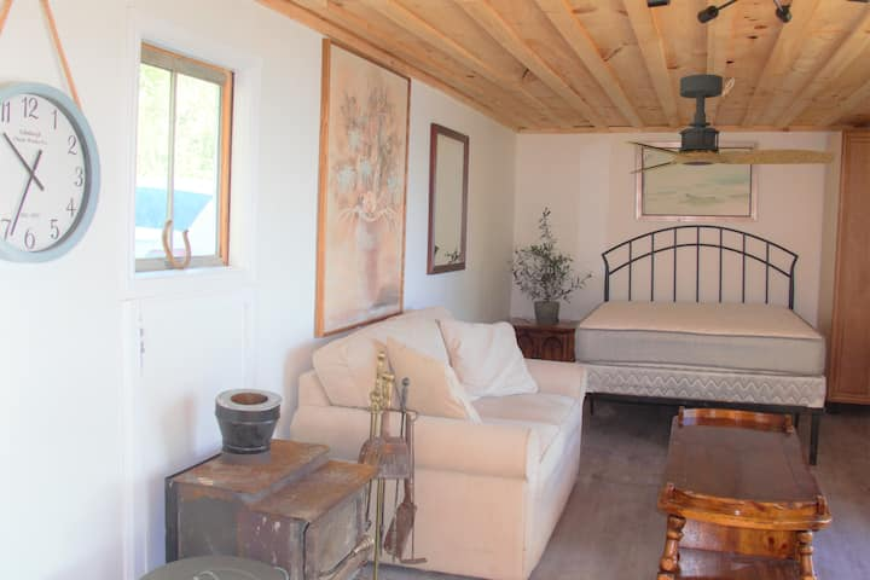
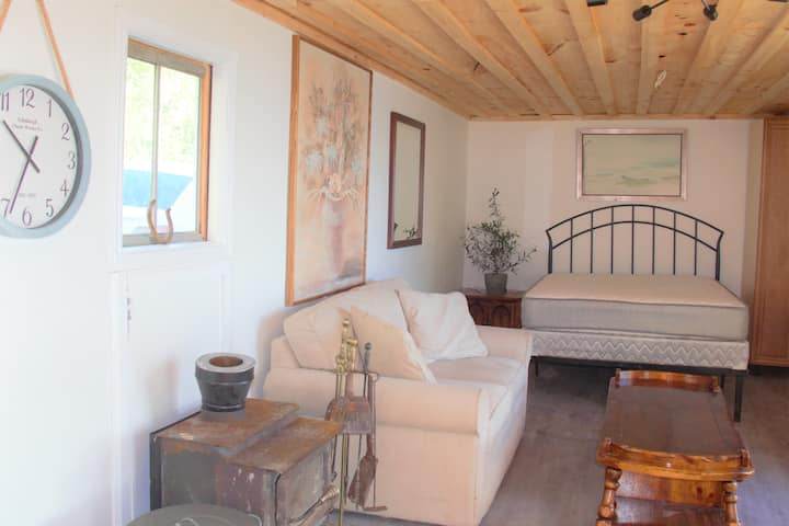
- ceiling fan (718, 130)
